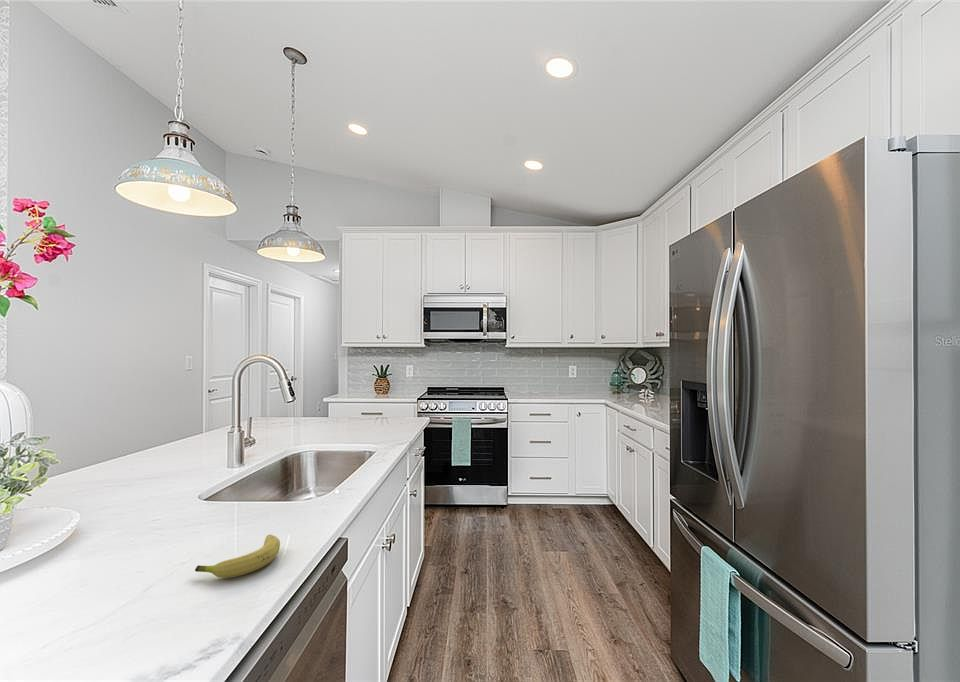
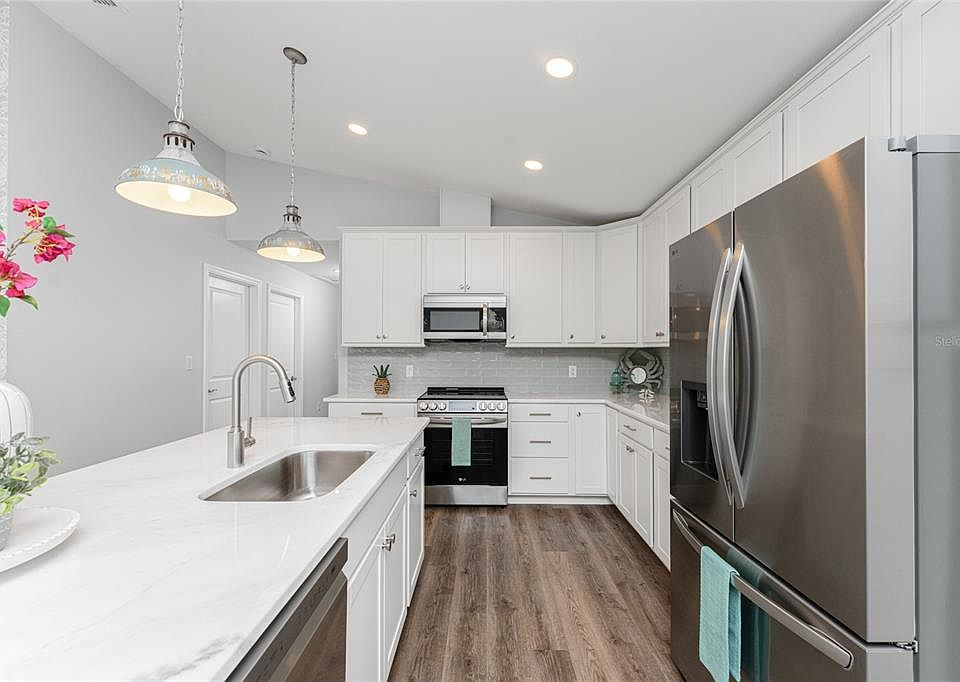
- fruit (240, 557)
